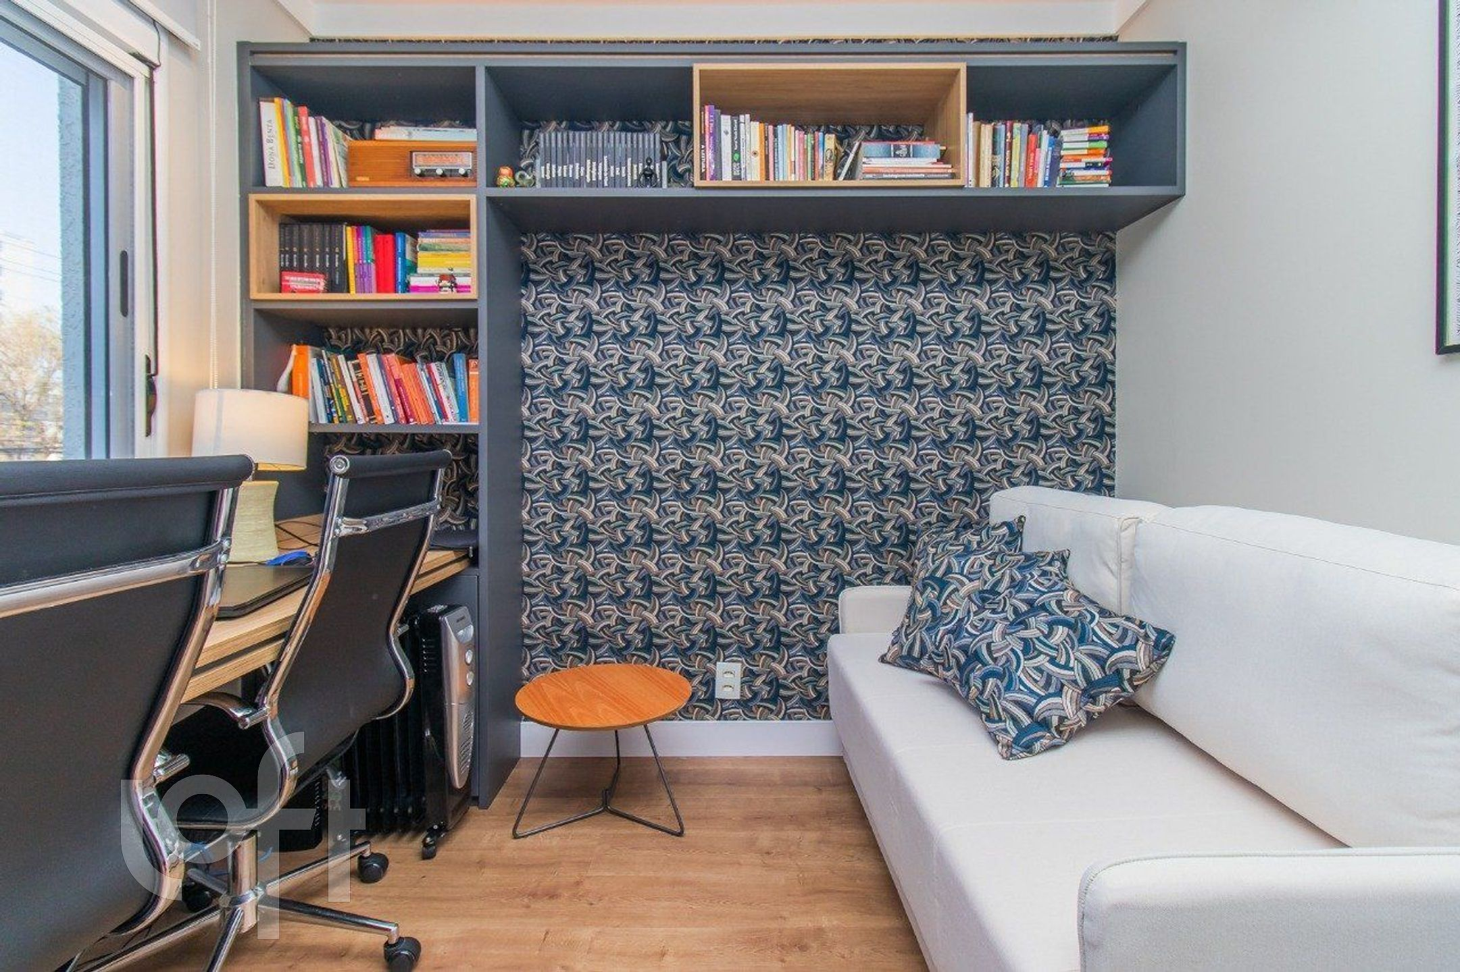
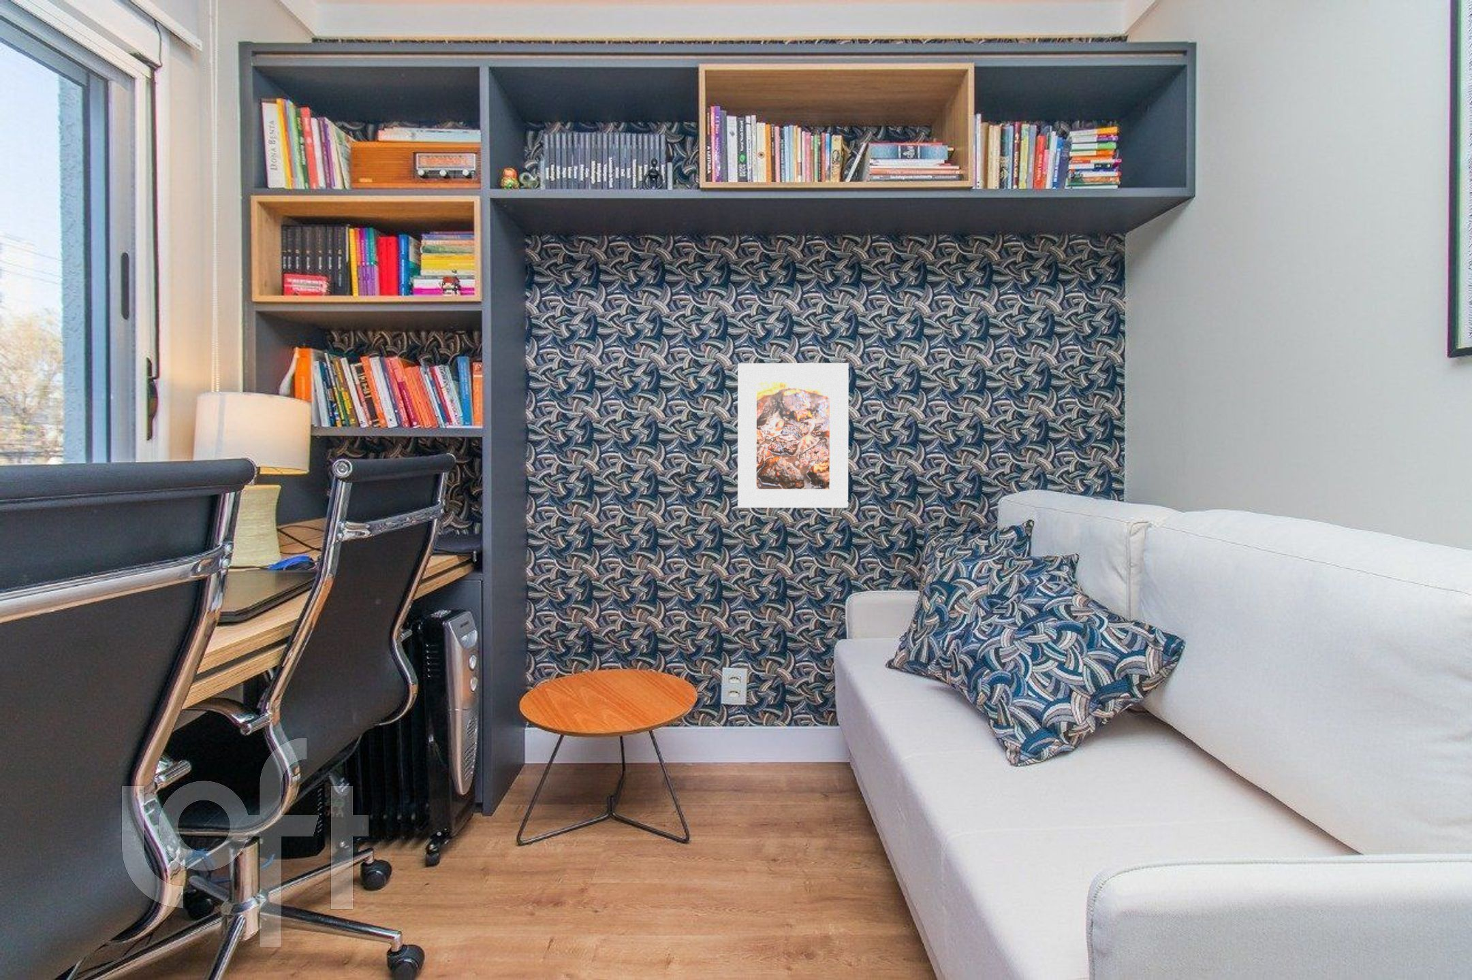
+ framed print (792, 435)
